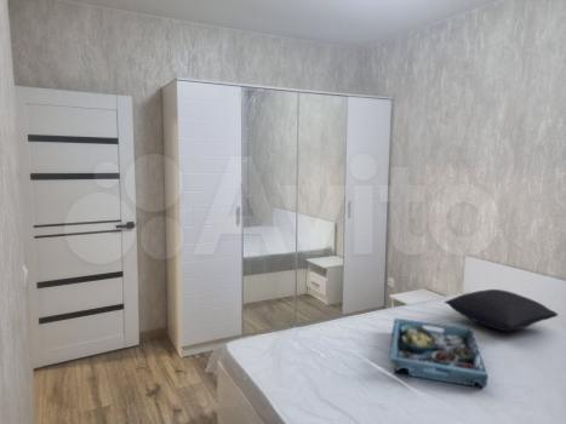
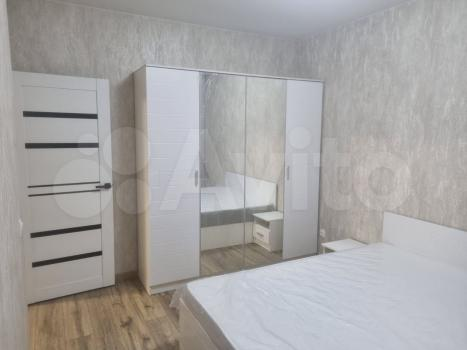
- pillow (498, 309)
- serving tray (433, 348)
